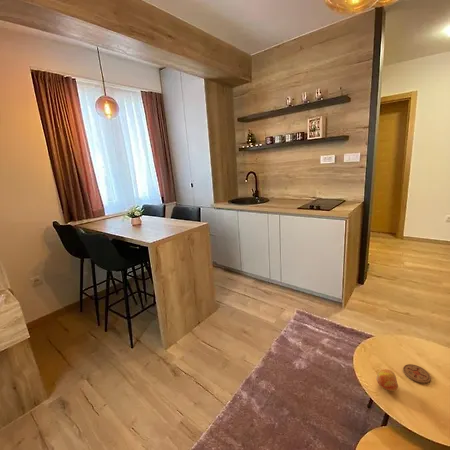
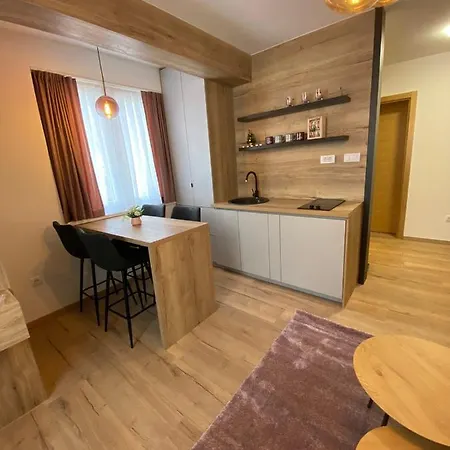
- coaster (416, 373)
- fruit (387, 379)
